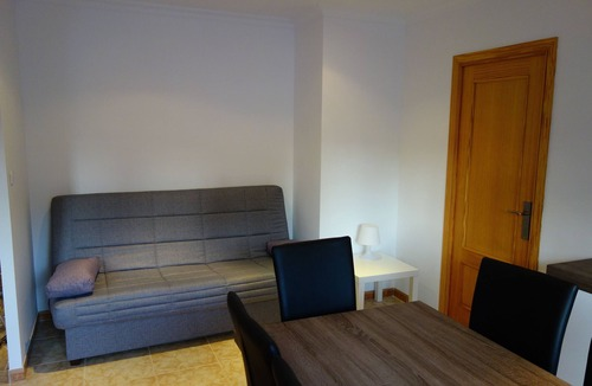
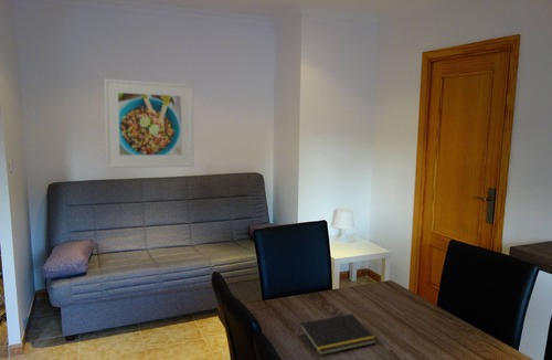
+ notepad (337, 332)
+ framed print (150, 125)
